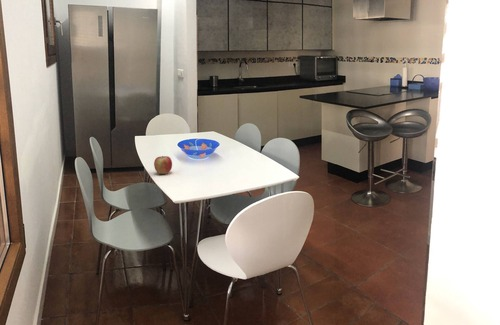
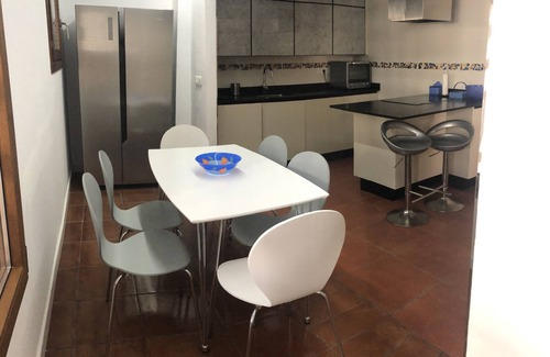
- apple (163, 164)
